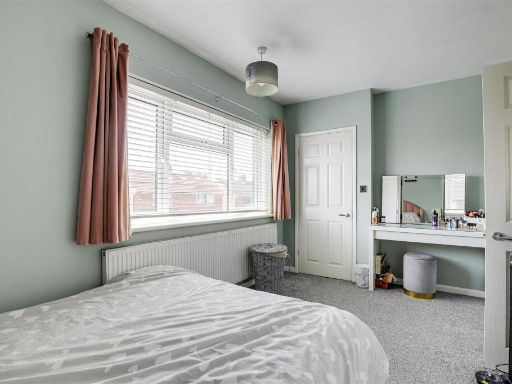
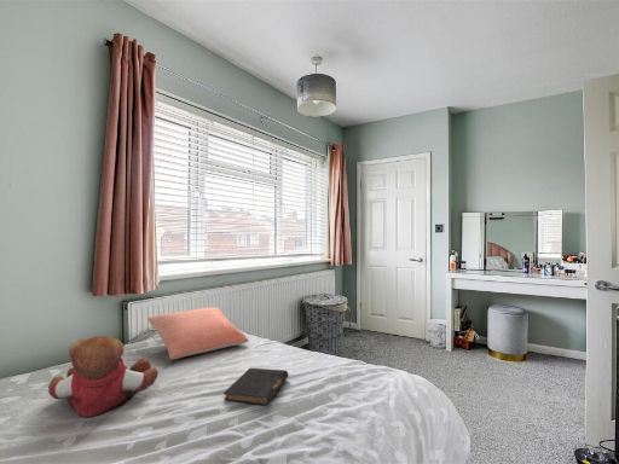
+ pillow (197, 329)
+ teddy bear (104, 364)
+ book (258, 383)
